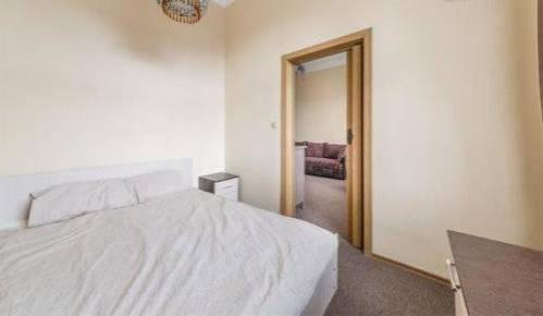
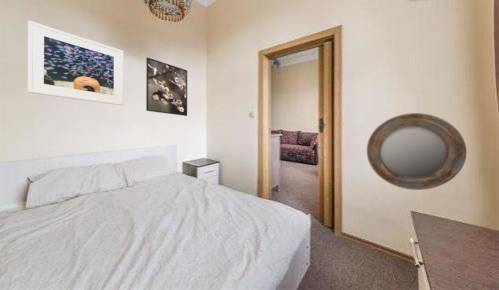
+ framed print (168, 89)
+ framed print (82, 68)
+ home mirror (410, 151)
